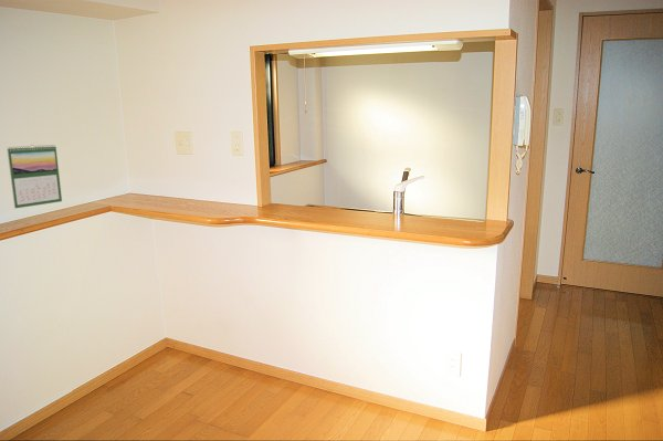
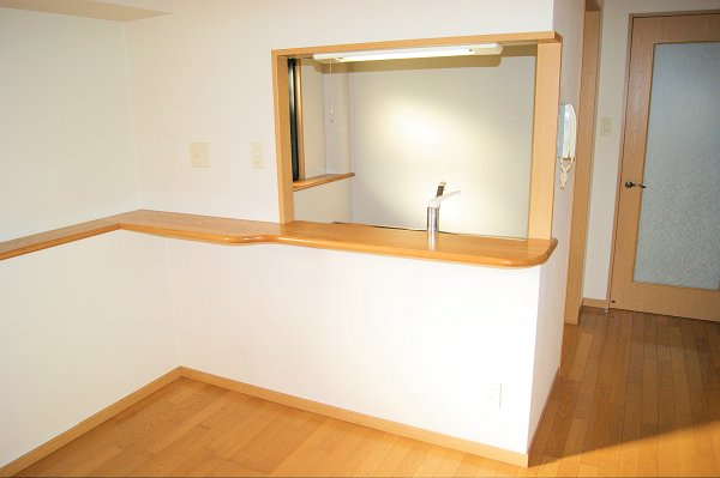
- calendar (35, 175)
